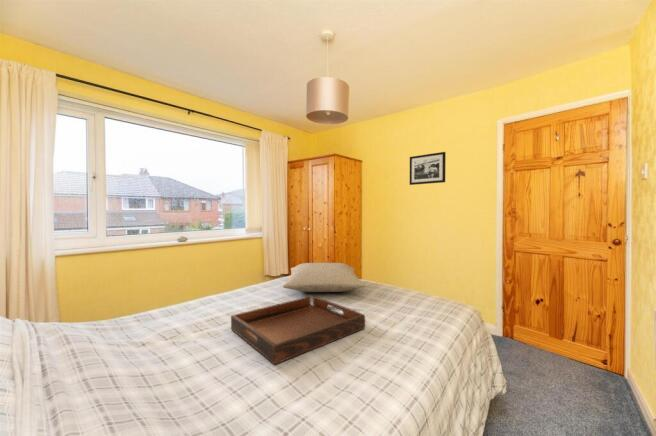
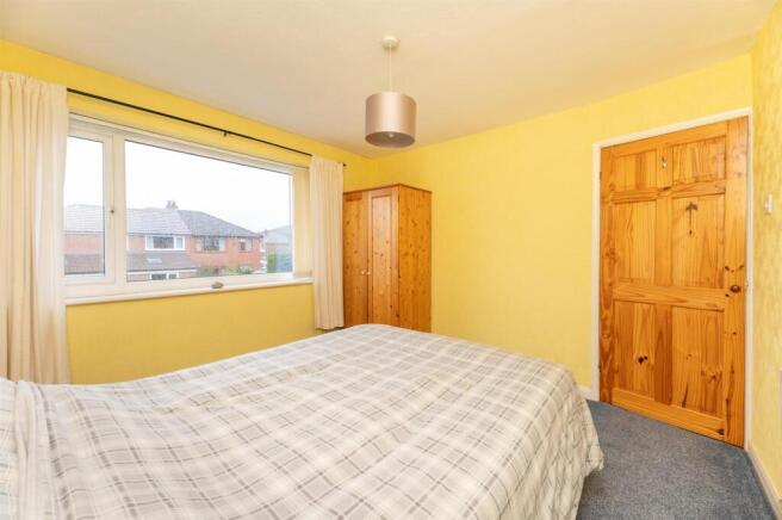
- pillow (323, 276)
- picture frame (426, 169)
- serving tray (298, 321)
